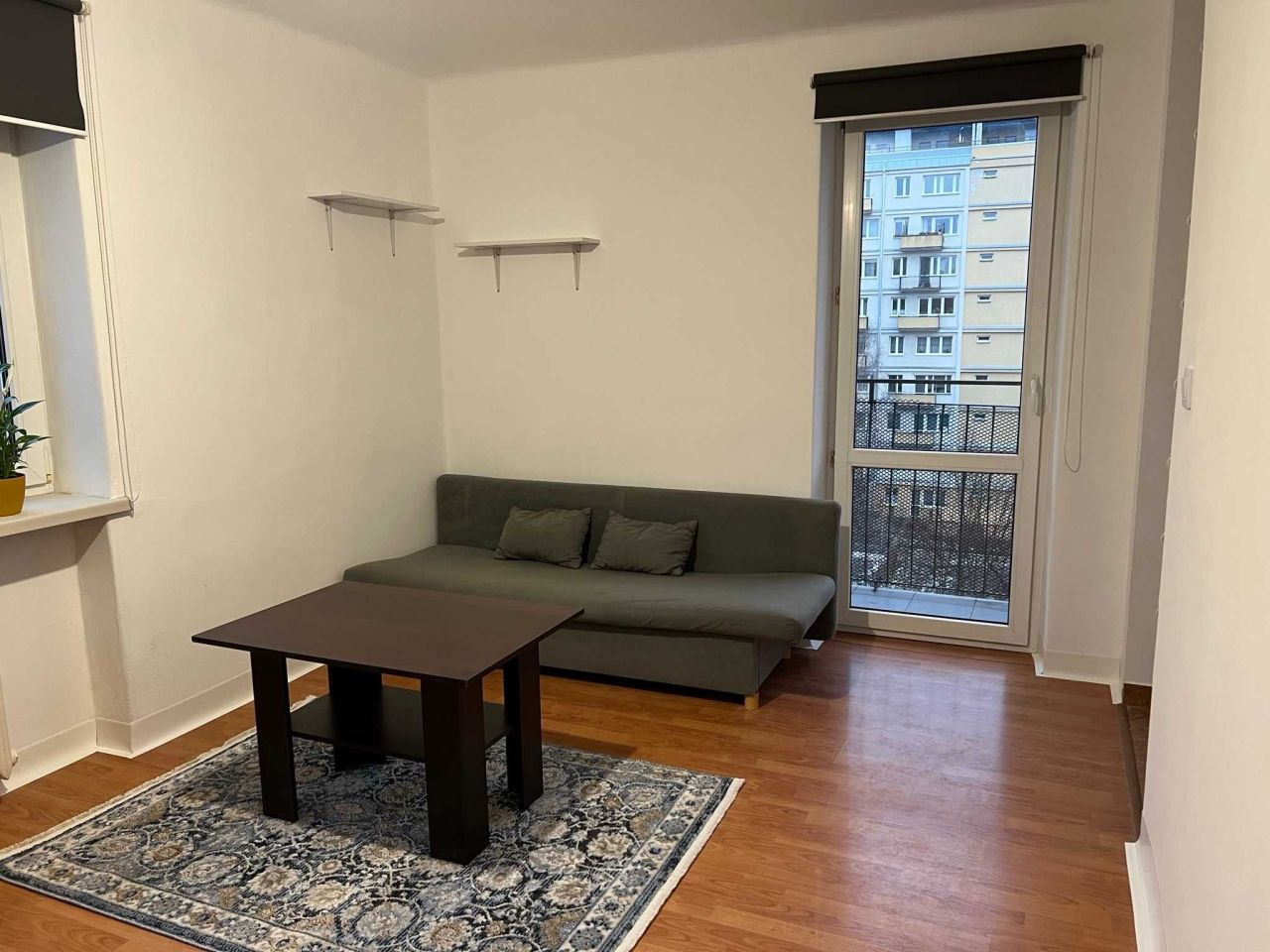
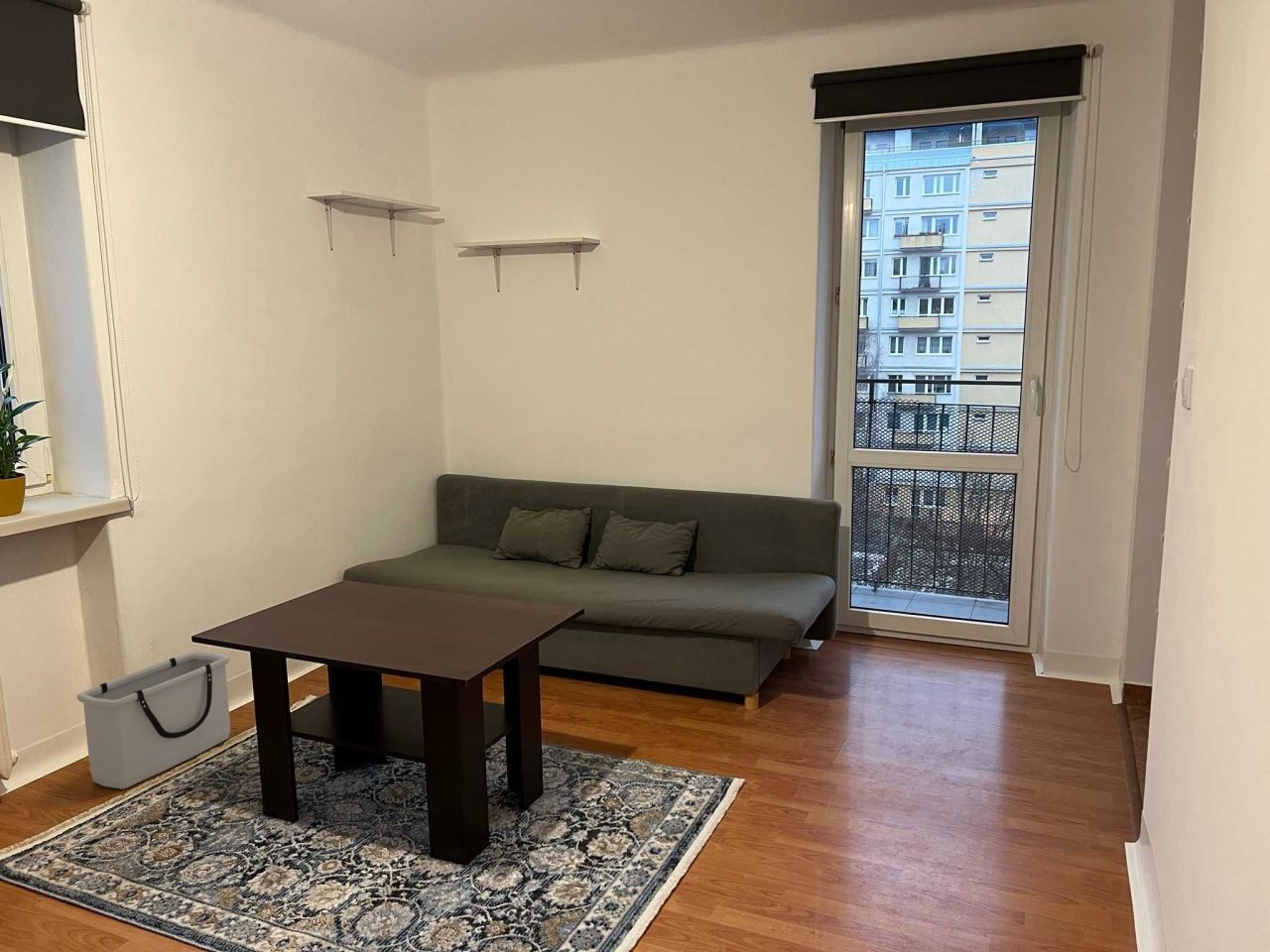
+ storage bin (161, 716)
